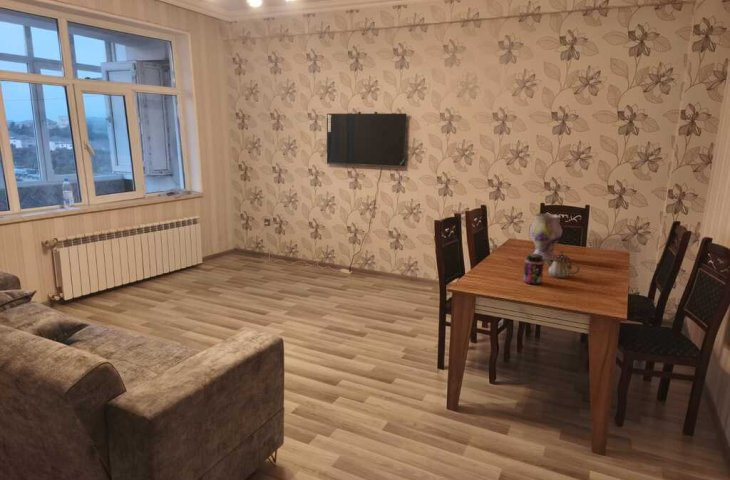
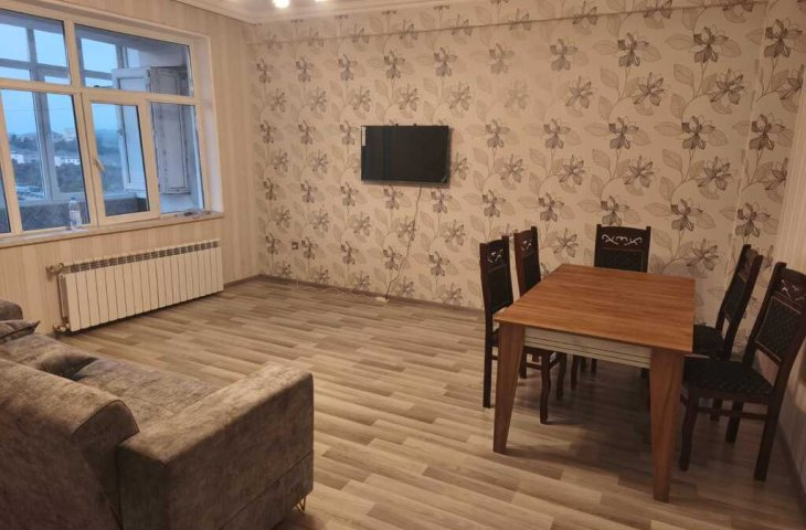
- jar (533, 268)
- vase (545, 237)
- teapot (561, 263)
